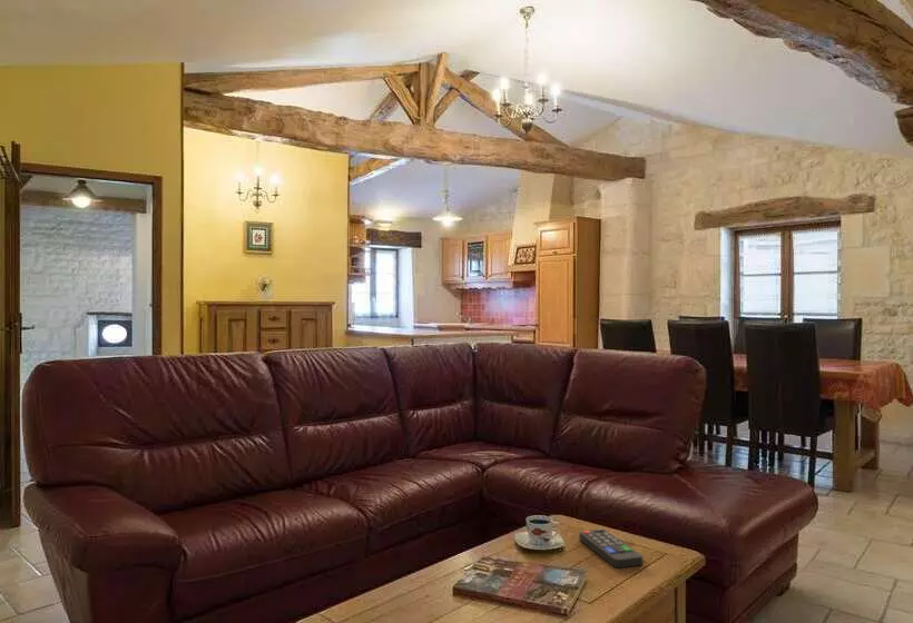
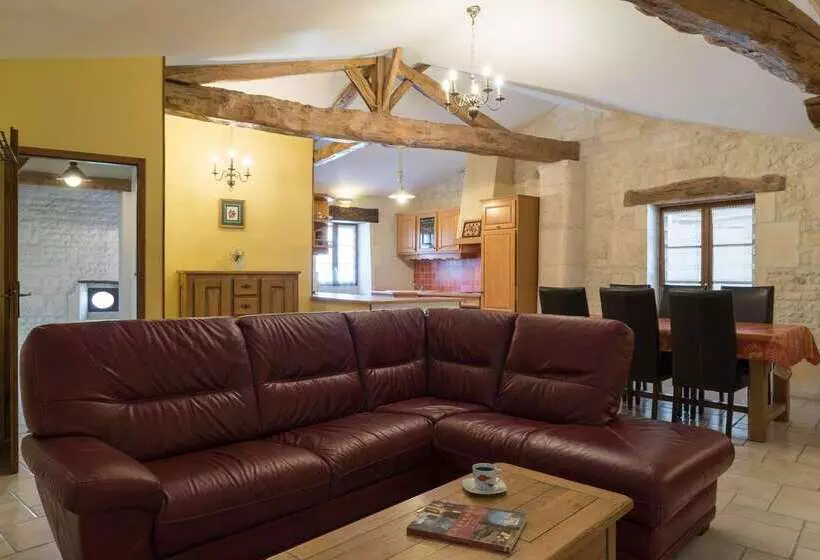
- remote control (609, 546)
